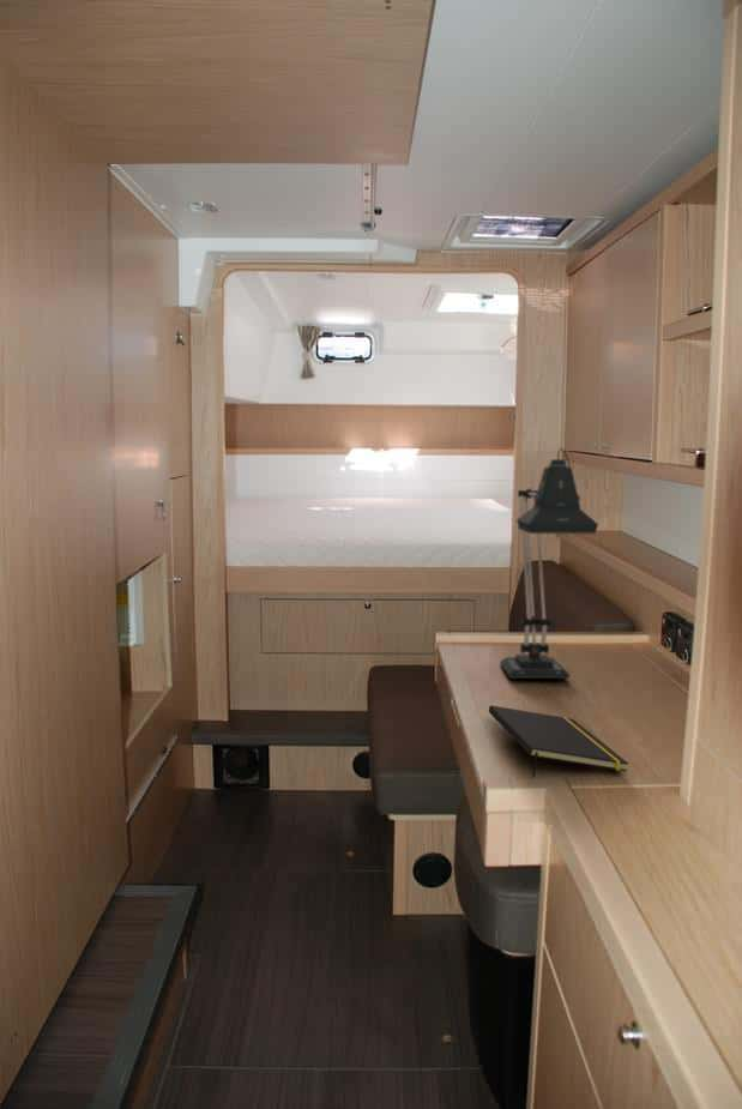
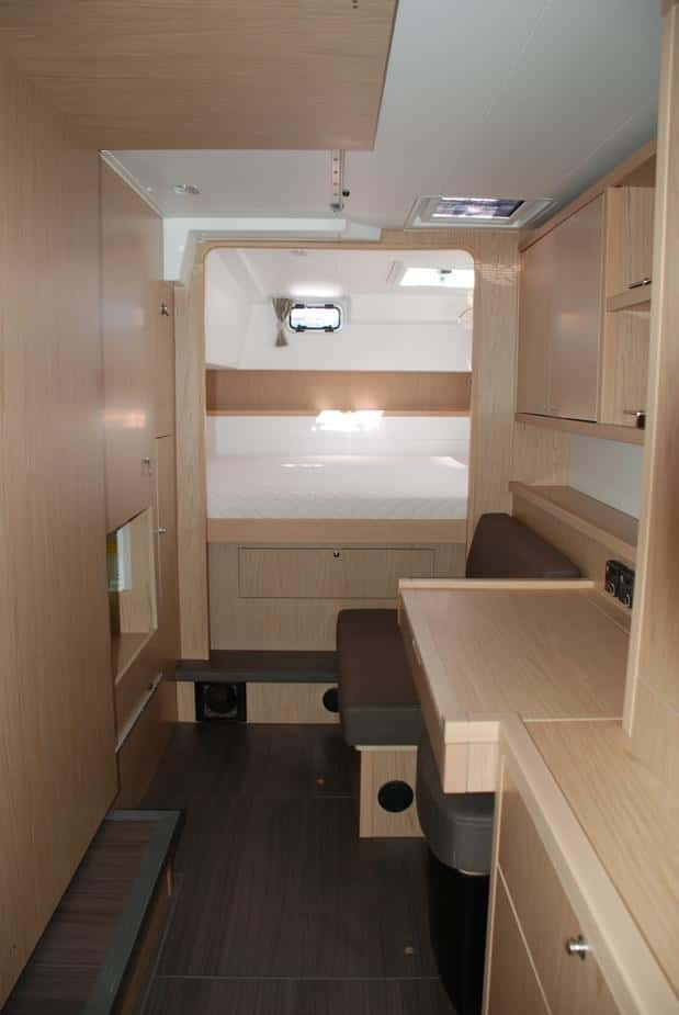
- desk lamp (541, 566)
- notepad (553, 735)
